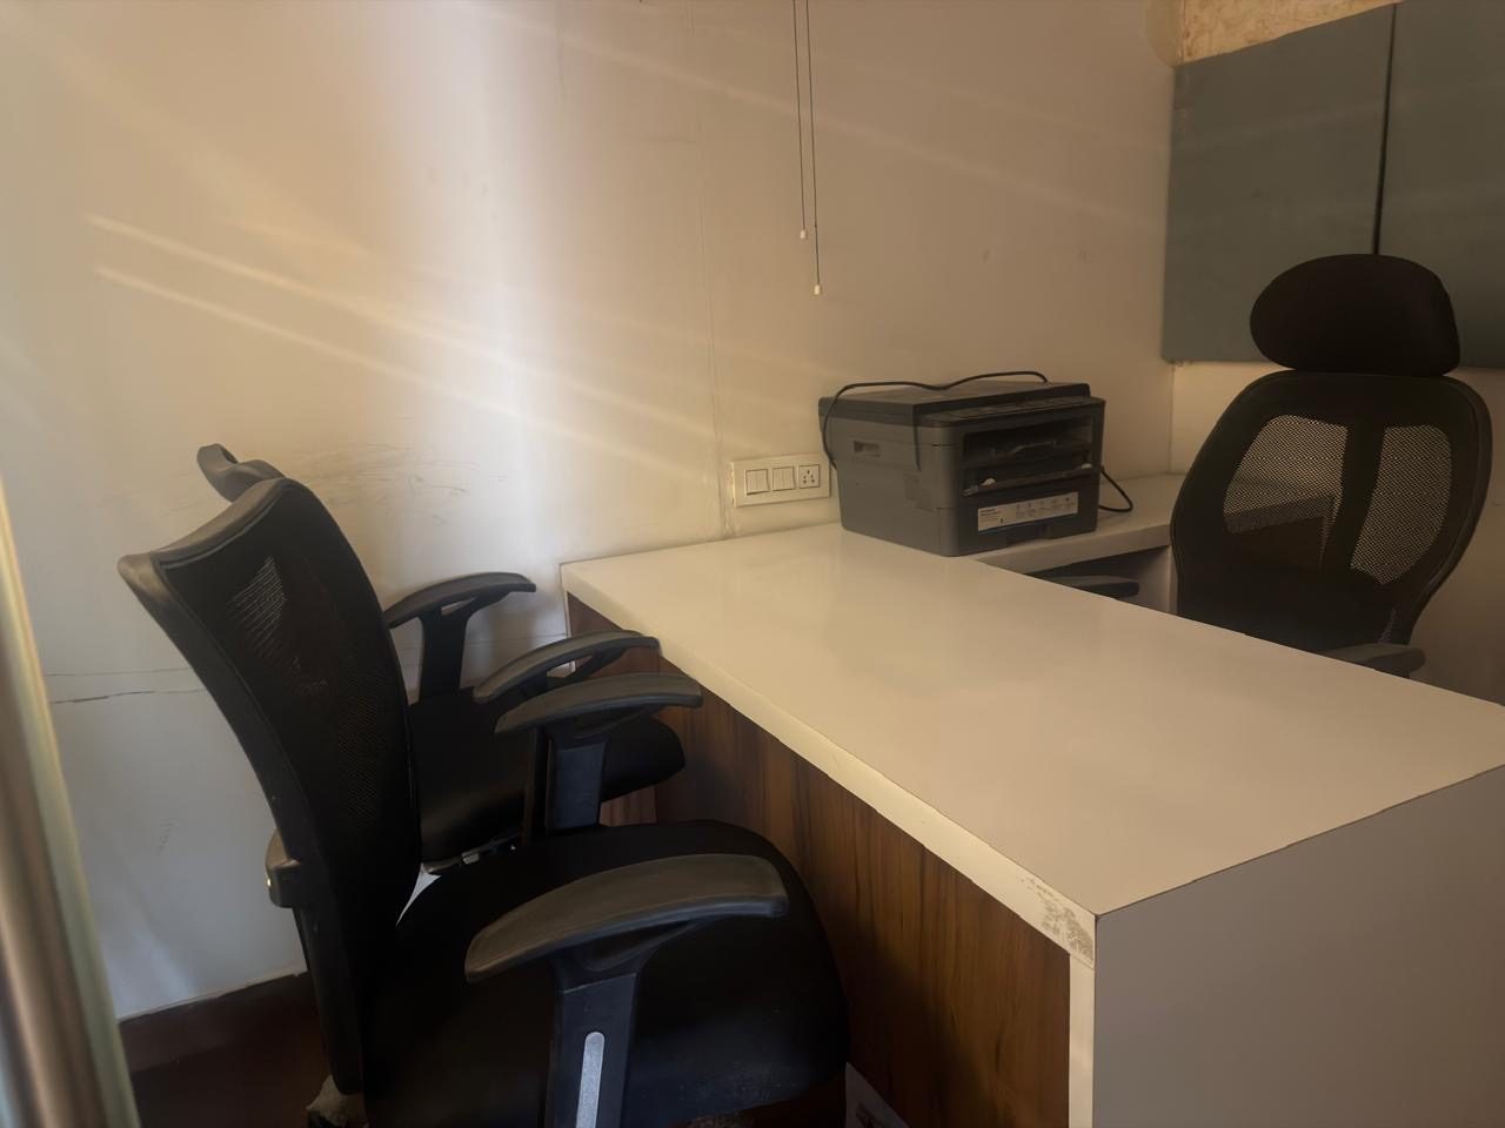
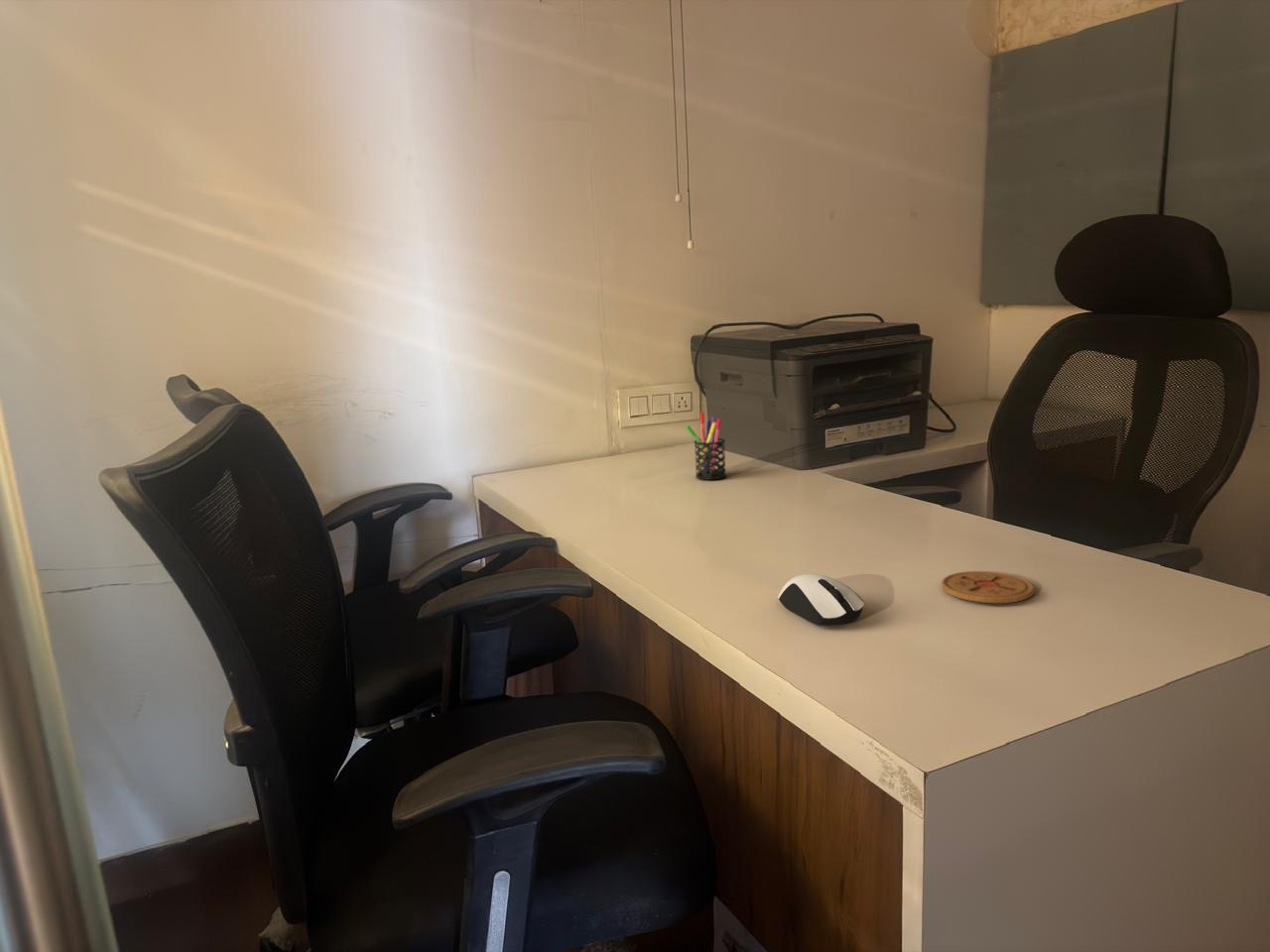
+ pen holder (705, 445)
+ coaster (986, 586)
+ computer mouse (818, 594)
